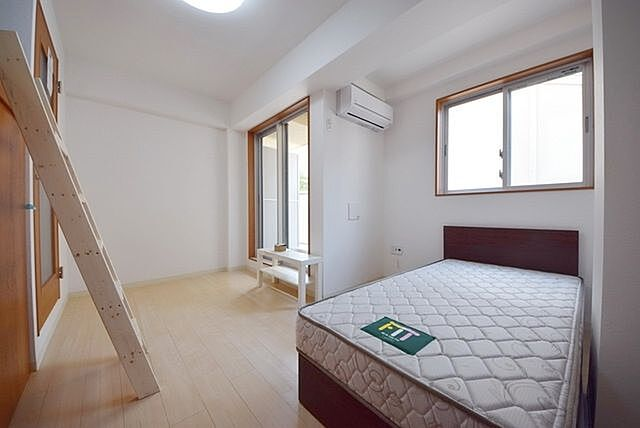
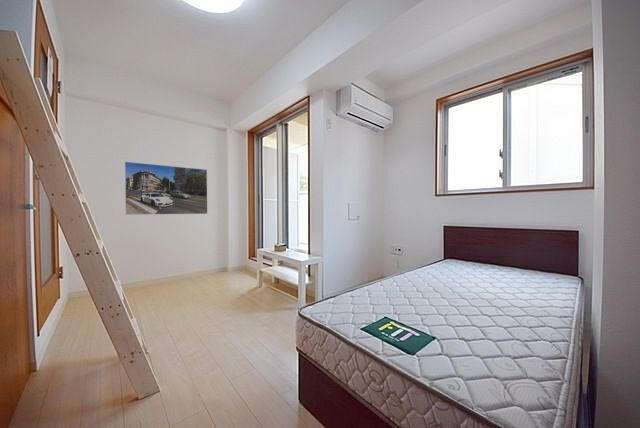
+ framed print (169, 190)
